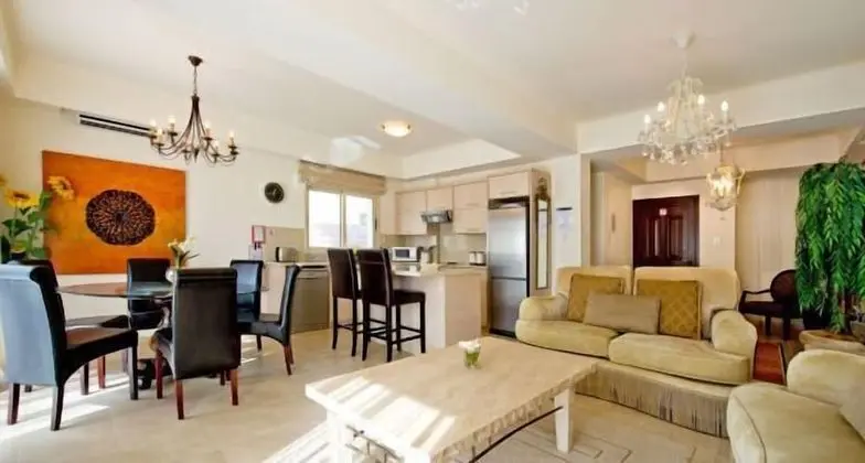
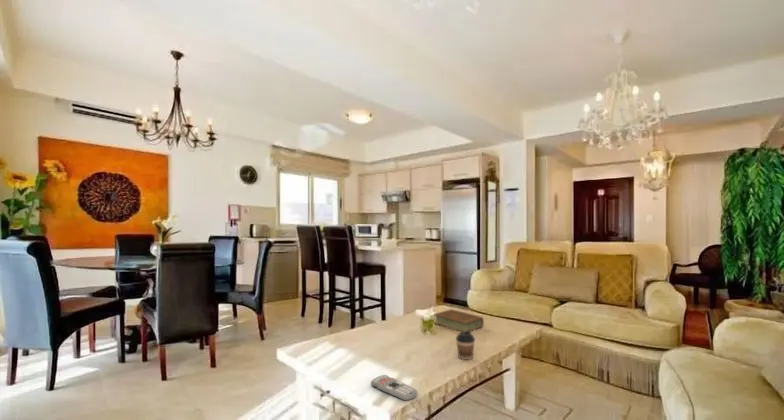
+ remote control (394, 387)
+ book (458, 320)
+ coffee cup (465, 344)
